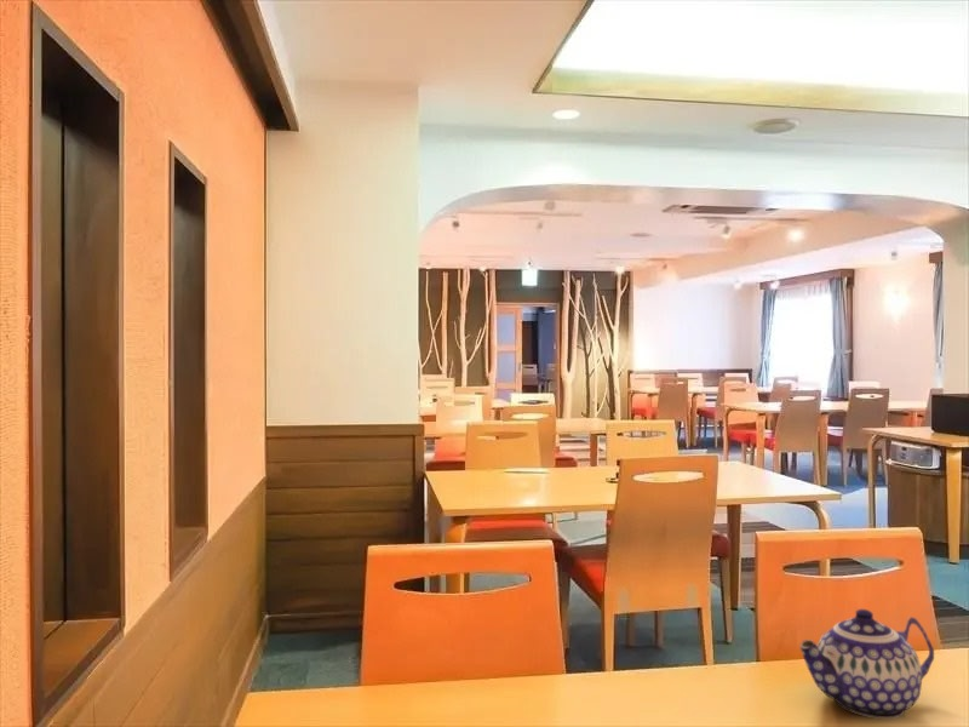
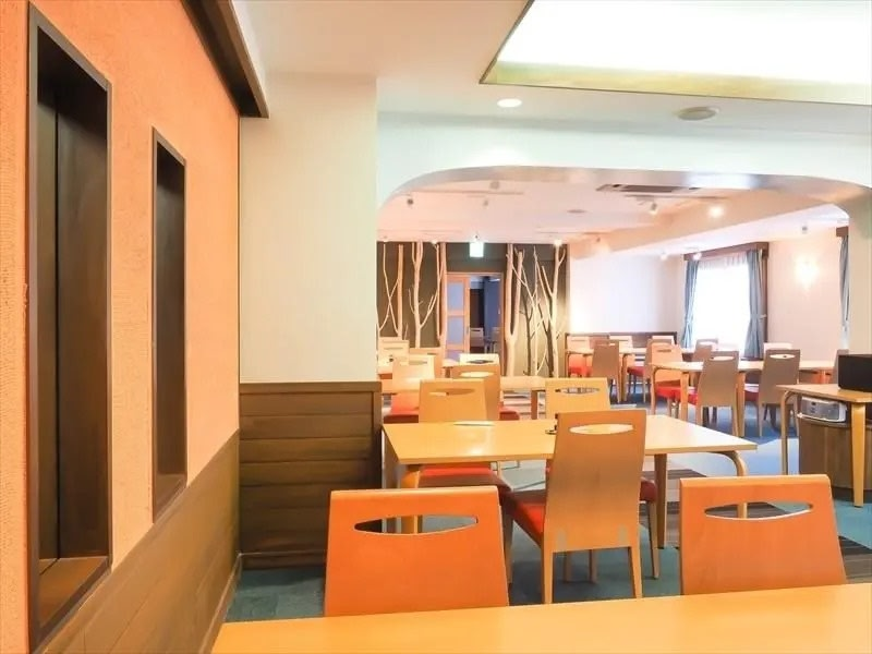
- teapot (868, 656)
